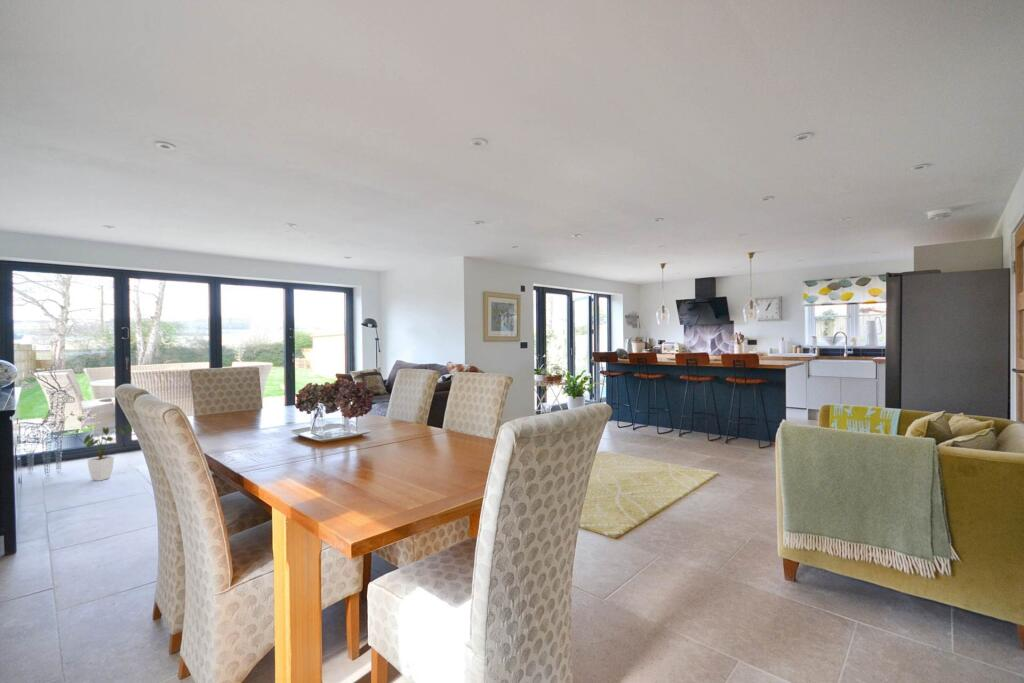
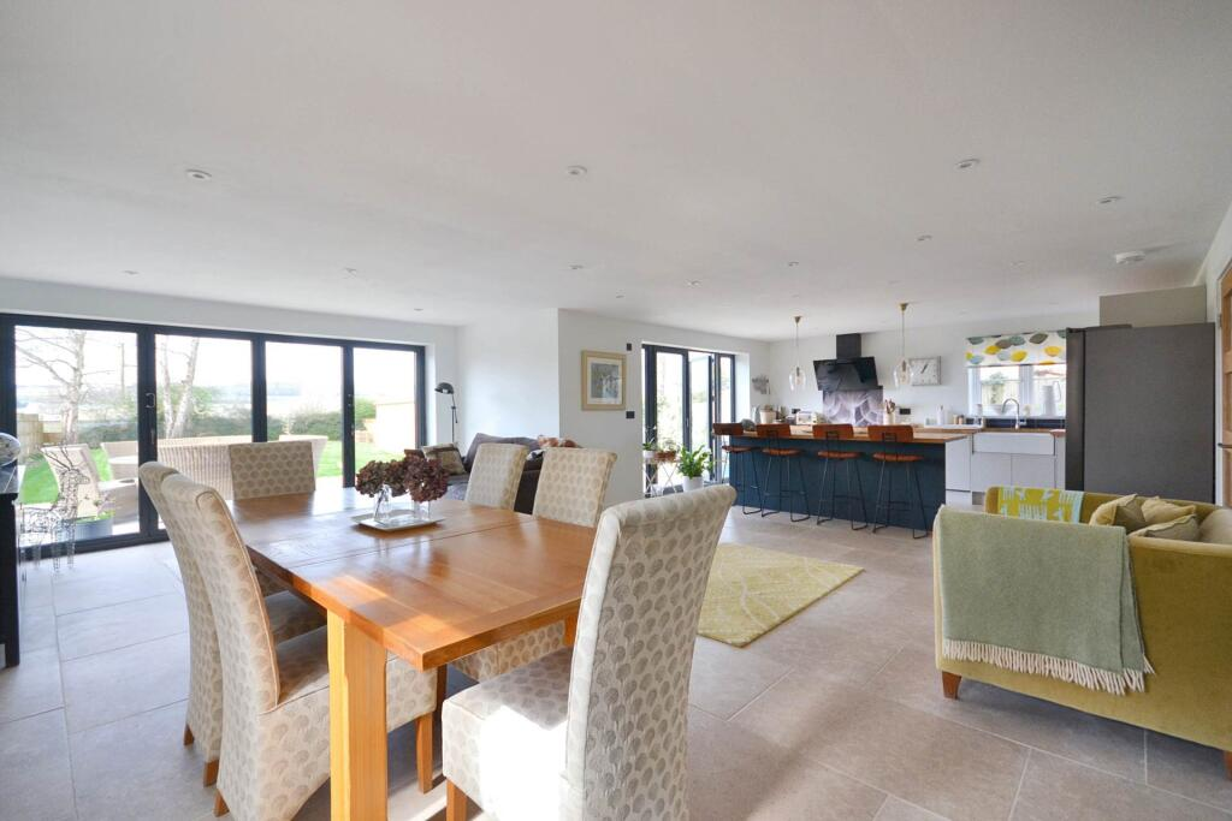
- house plant (104, 451)
